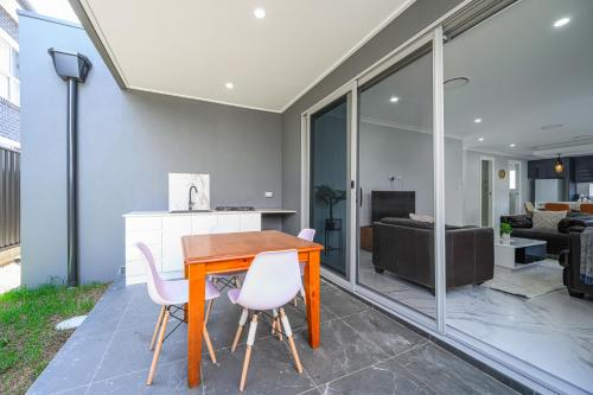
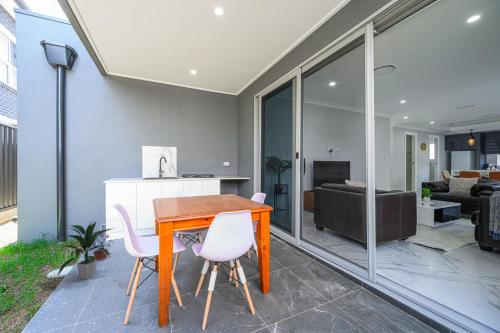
+ potted plant (101, 243)
+ indoor plant (84, 248)
